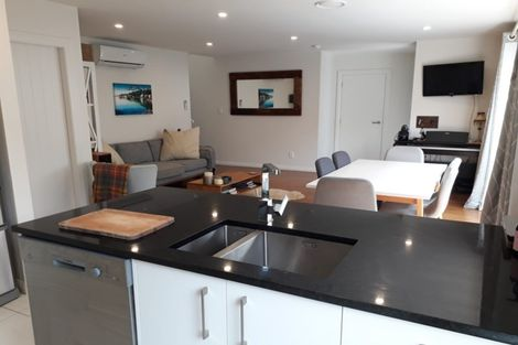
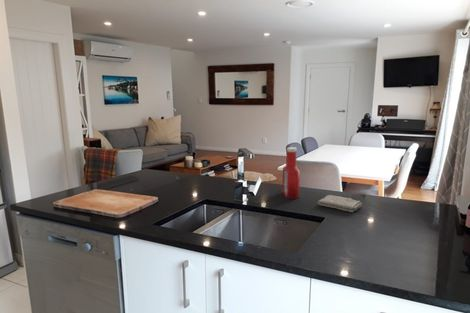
+ soap bottle (291, 171)
+ washcloth (339, 202)
